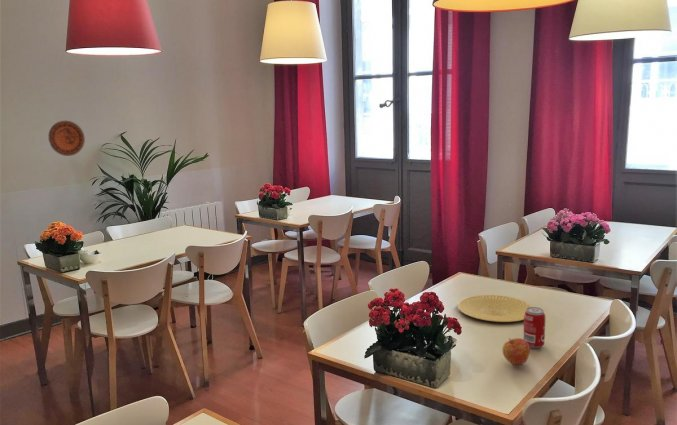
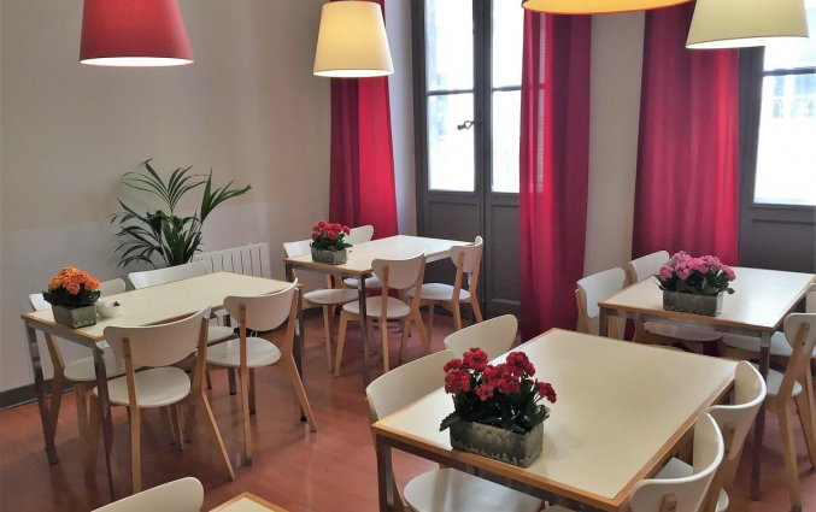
- apple (515, 351)
- plate (495, 308)
- decorative plate (66, 138)
- beverage can (534, 327)
